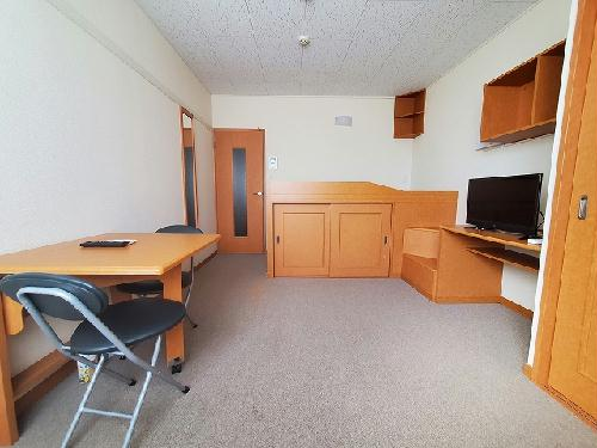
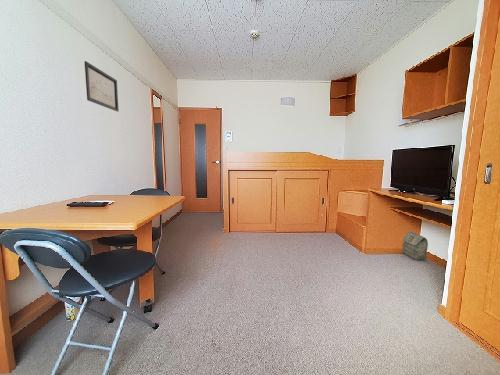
+ wall art (103, 89)
+ bag (414, 244)
